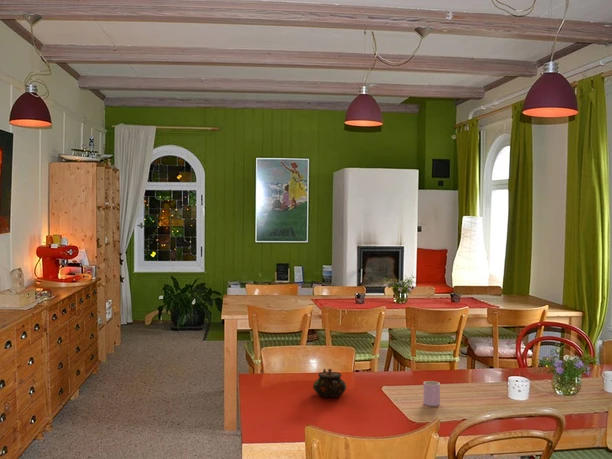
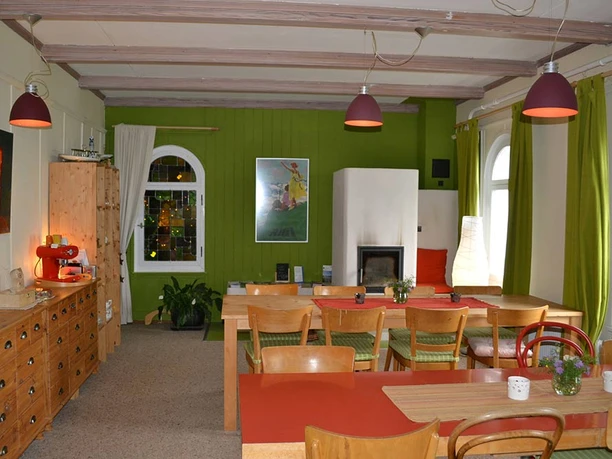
- teapot (329, 381)
- cup (432, 394)
